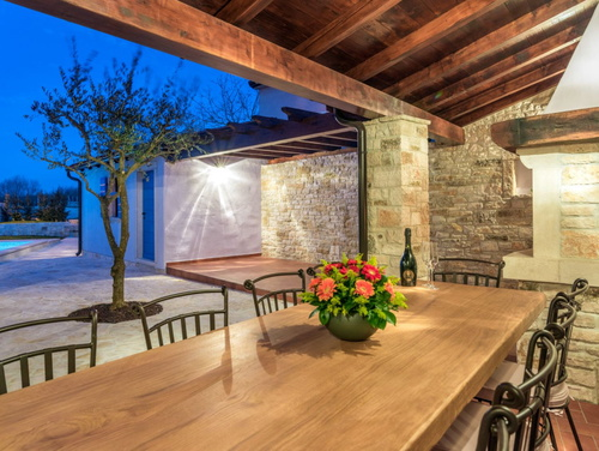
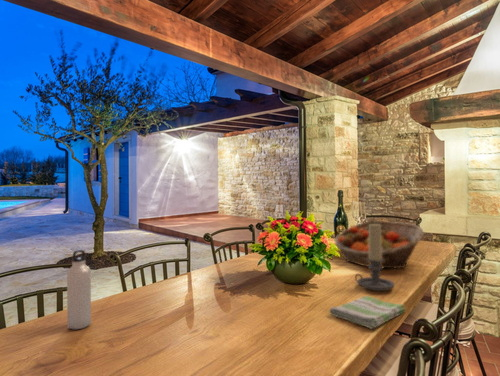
+ water bottle (79, 287)
+ candle holder (372, 254)
+ fruit basket (381, 242)
+ dish towel (367, 308)
